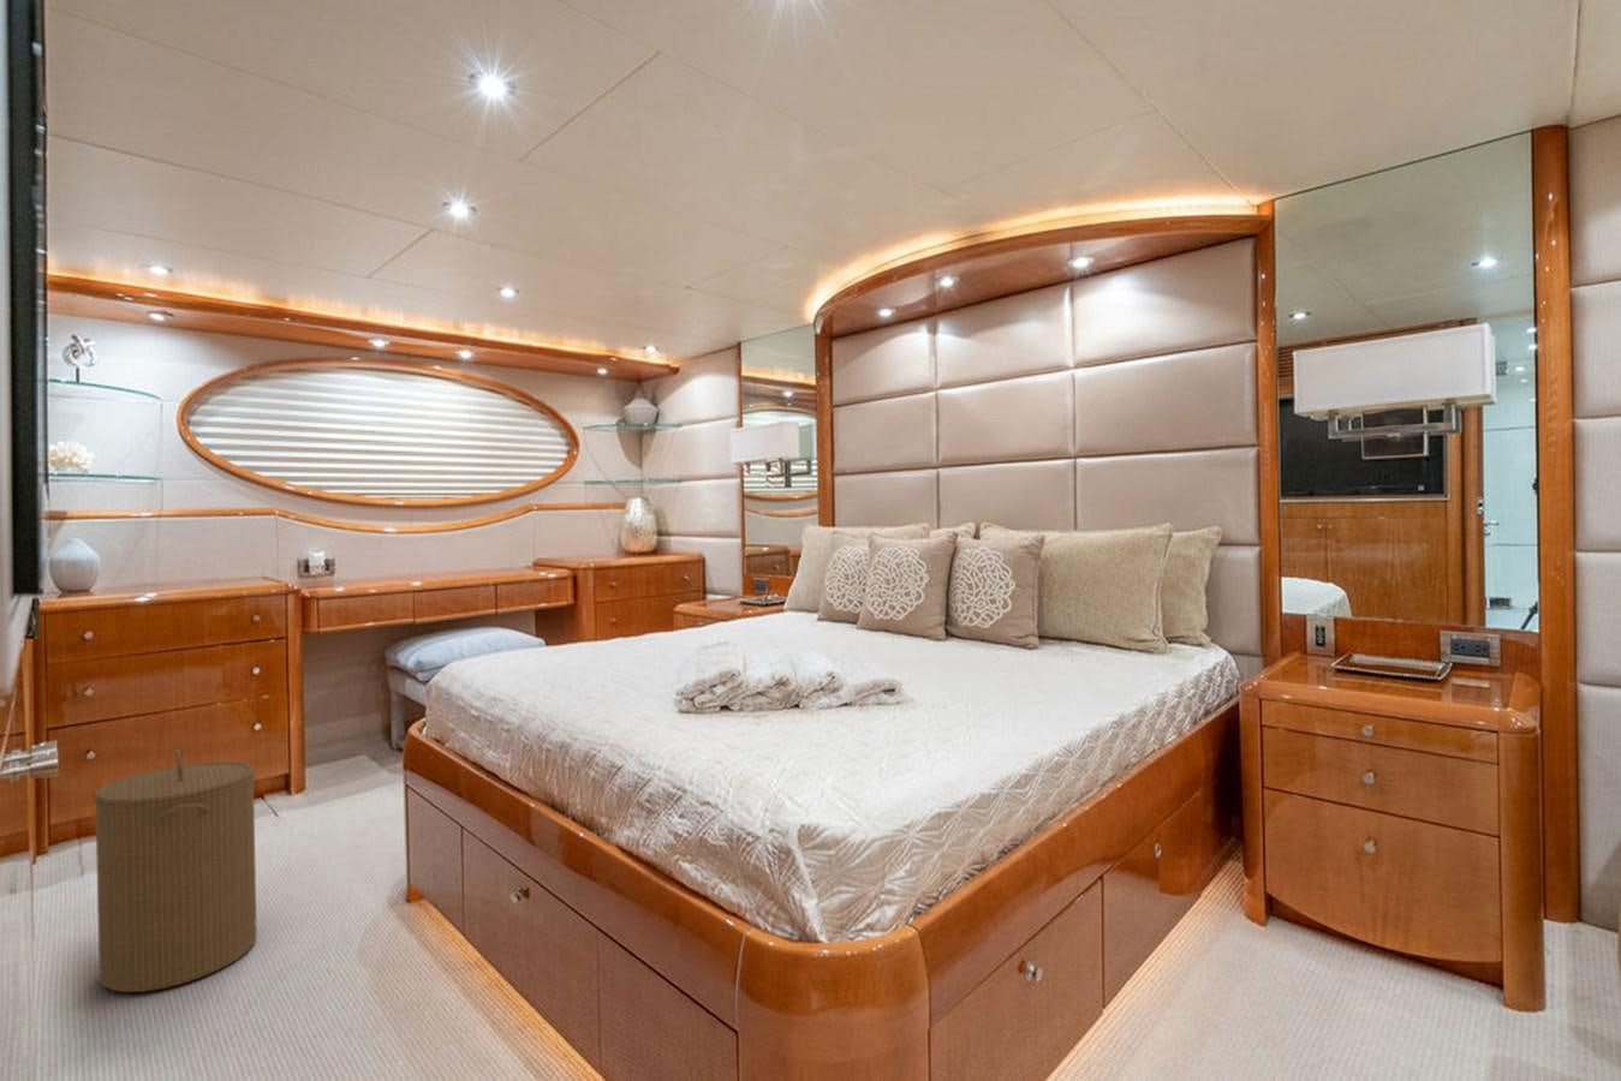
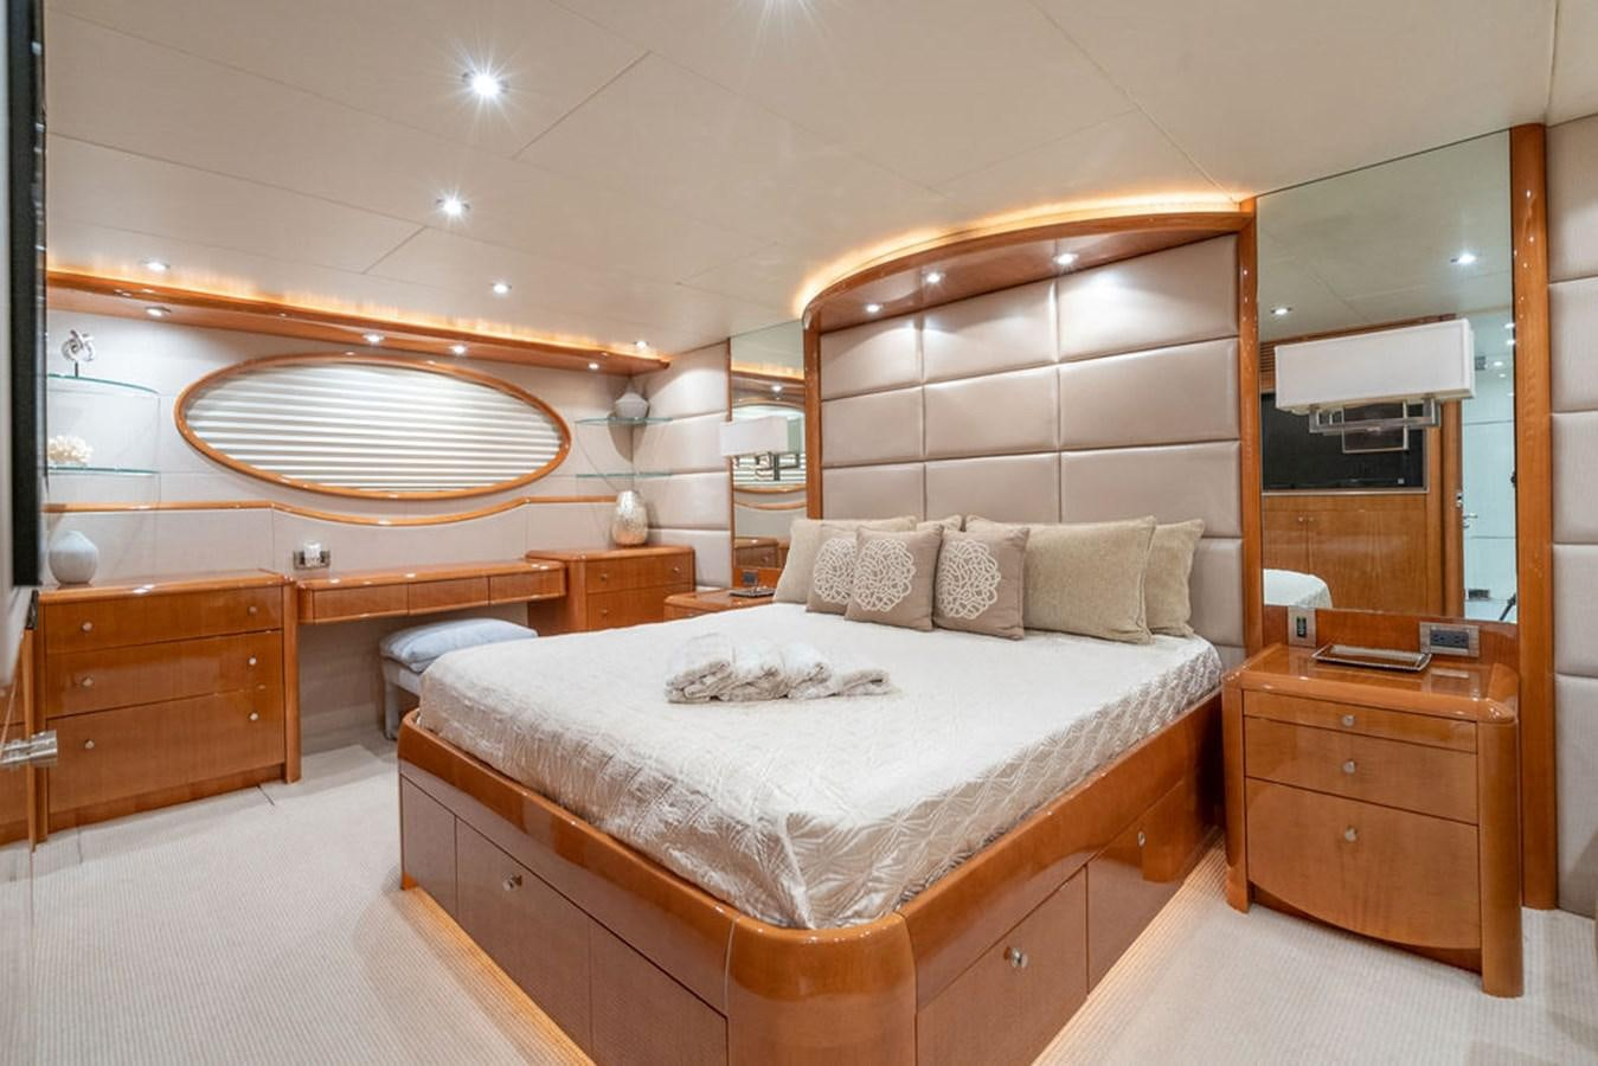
- laundry hamper (179, 854)
